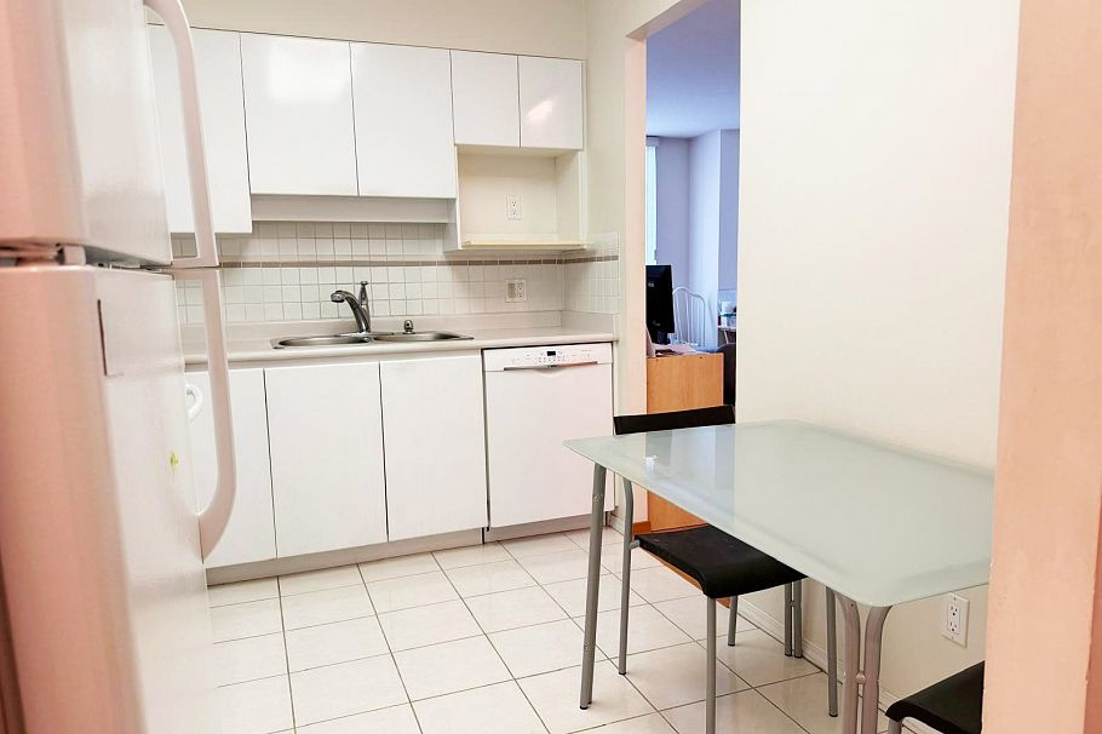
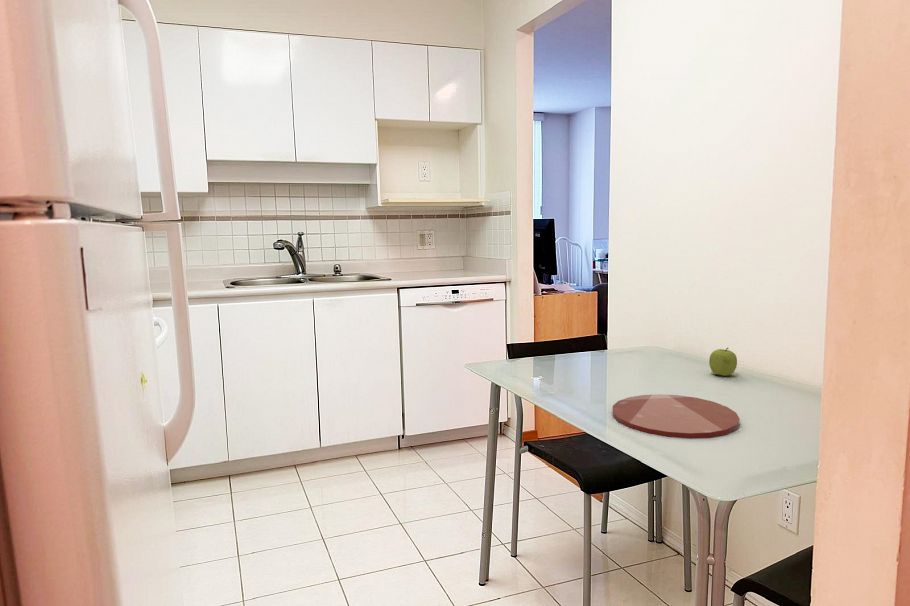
+ fruit (723, 361)
+ plate (673, 414)
